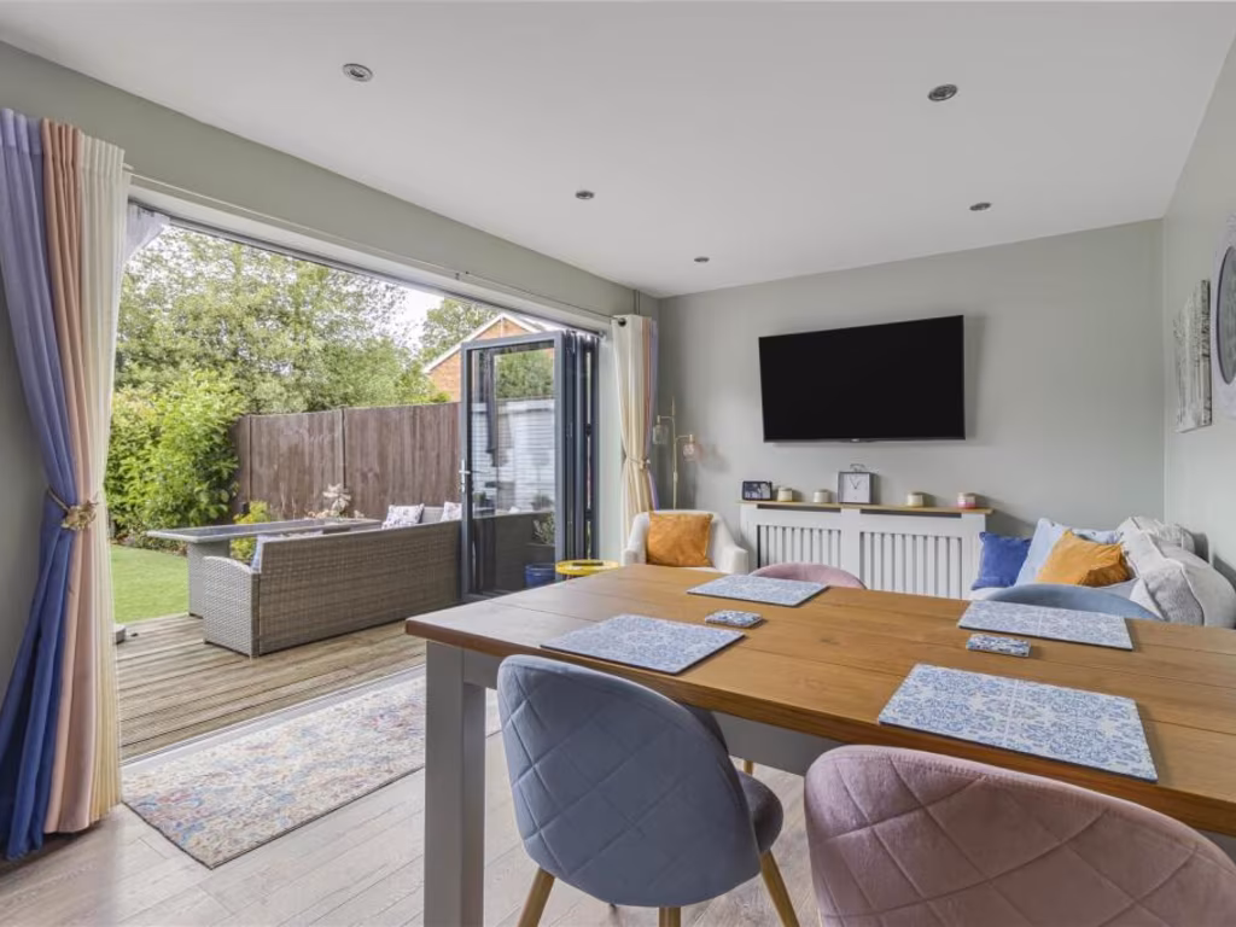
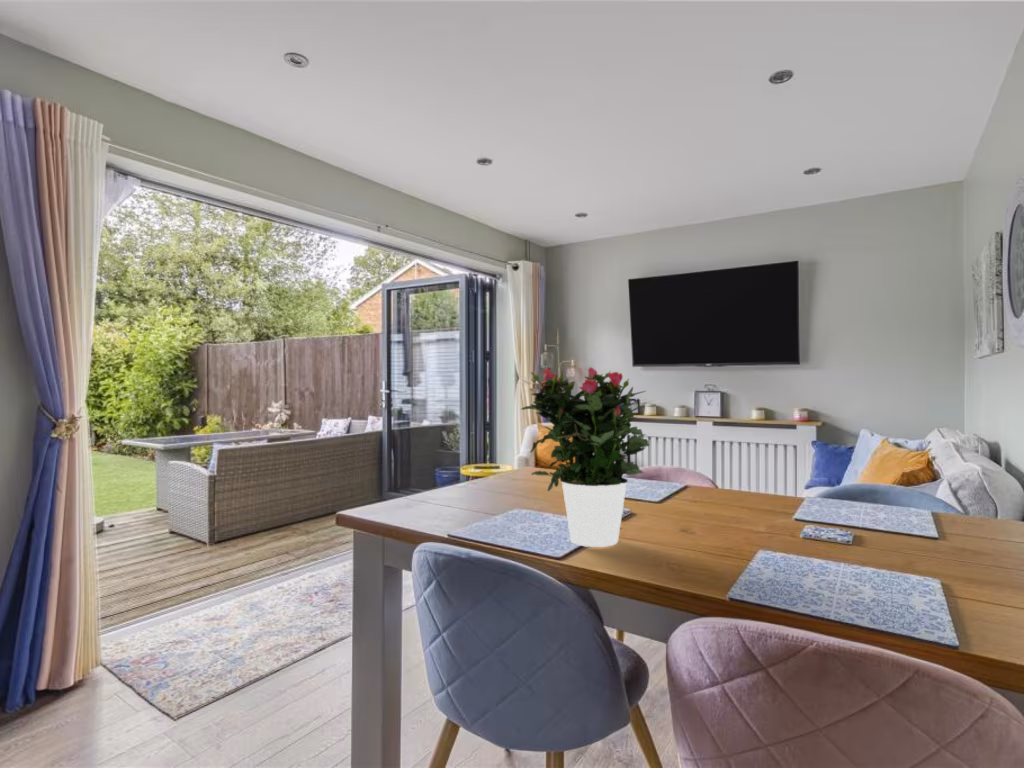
+ potted flower (588, 454)
